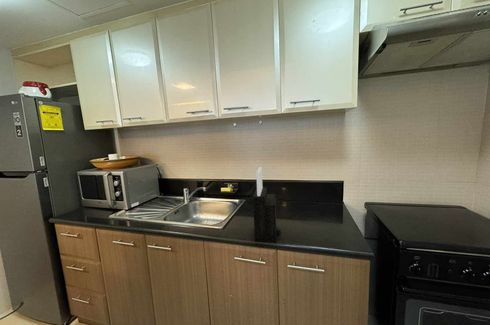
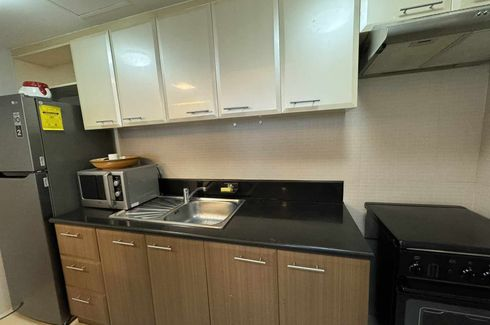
- knife block (267, 202)
